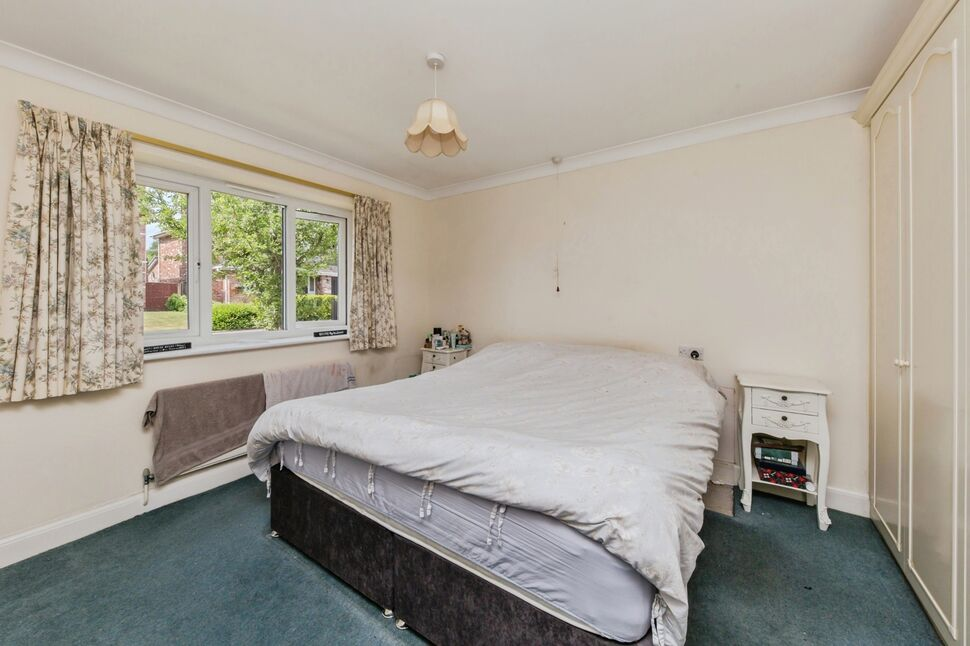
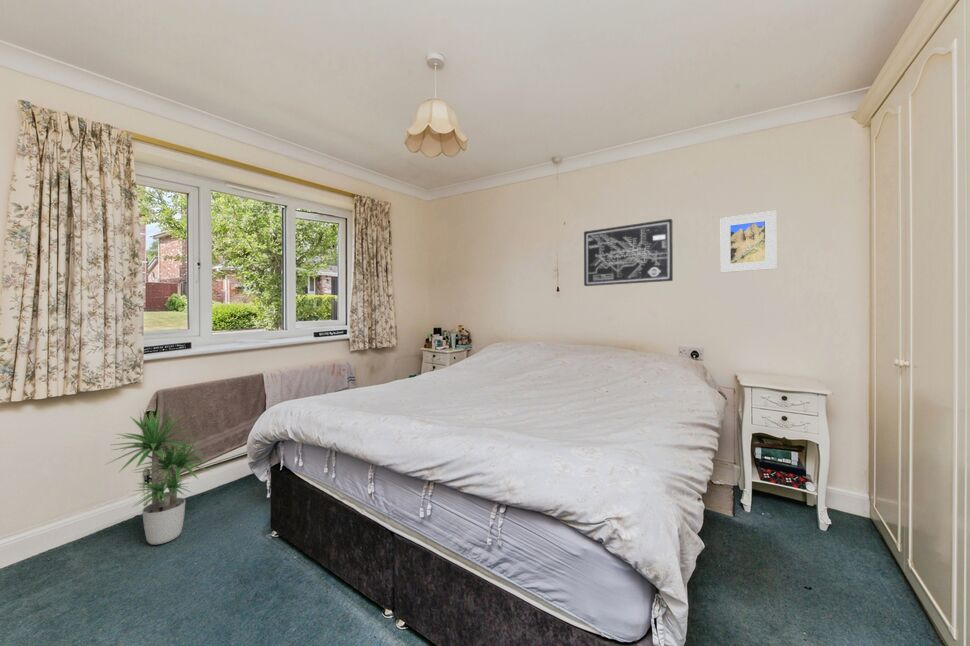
+ wall art (625, 254)
+ potted plant (163, 472)
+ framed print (747, 242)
